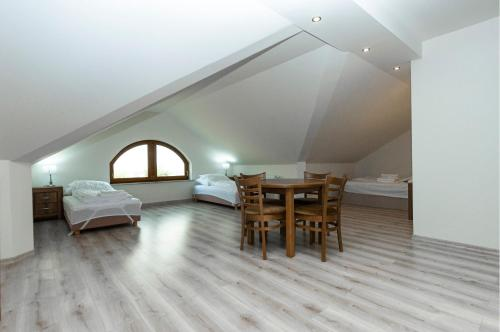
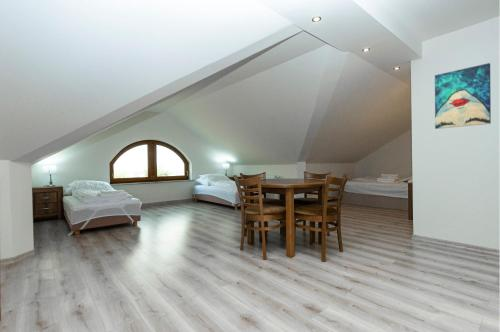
+ wall art (461, 98)
